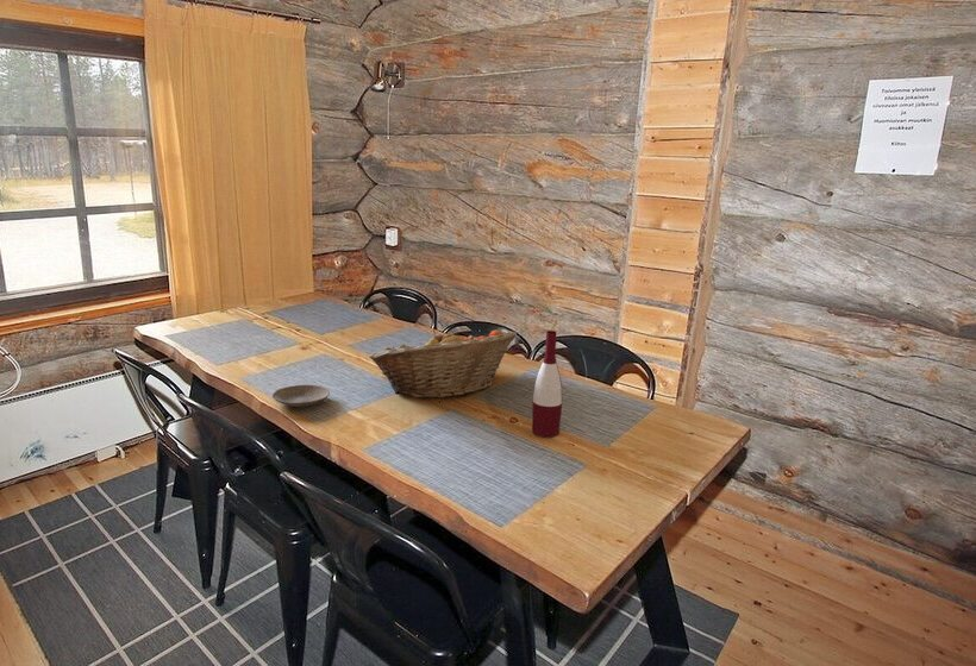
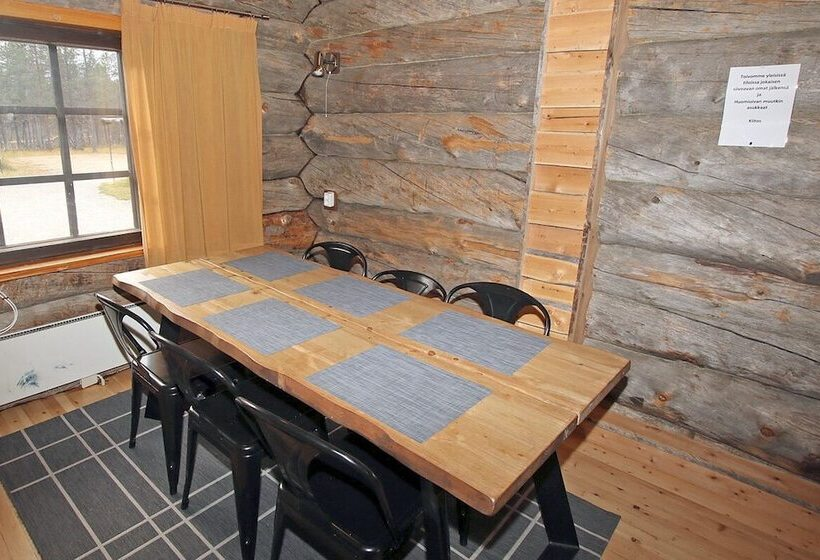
- alcohol (548, 382)
- plate (301, 397)
- fruit basket (444, 356)
